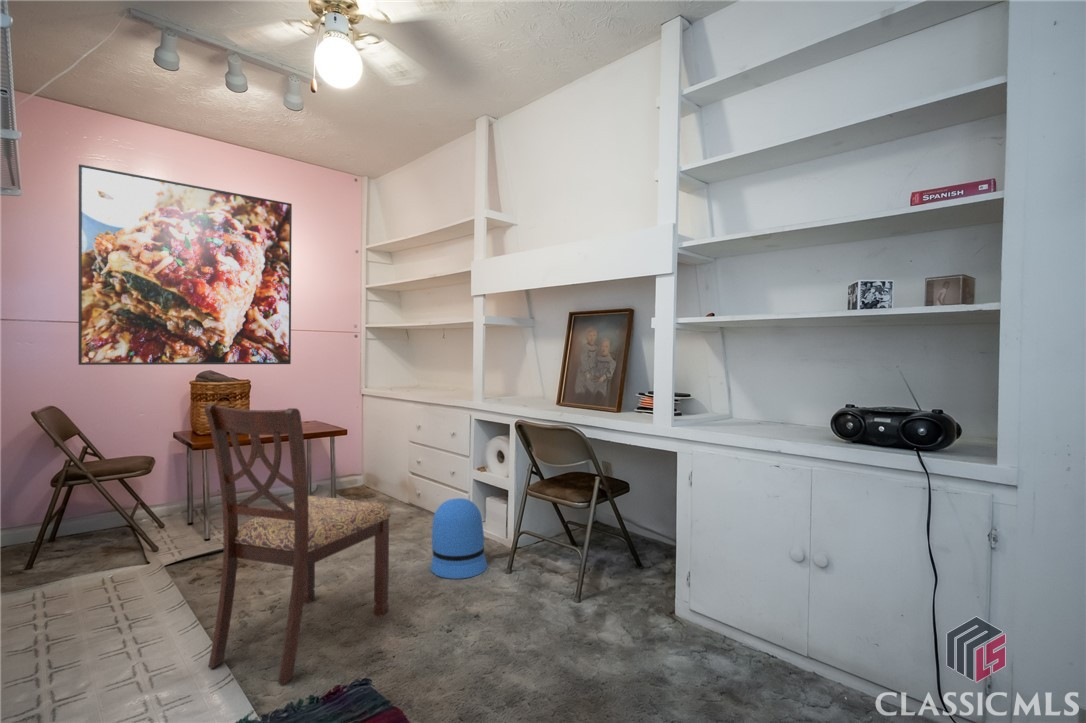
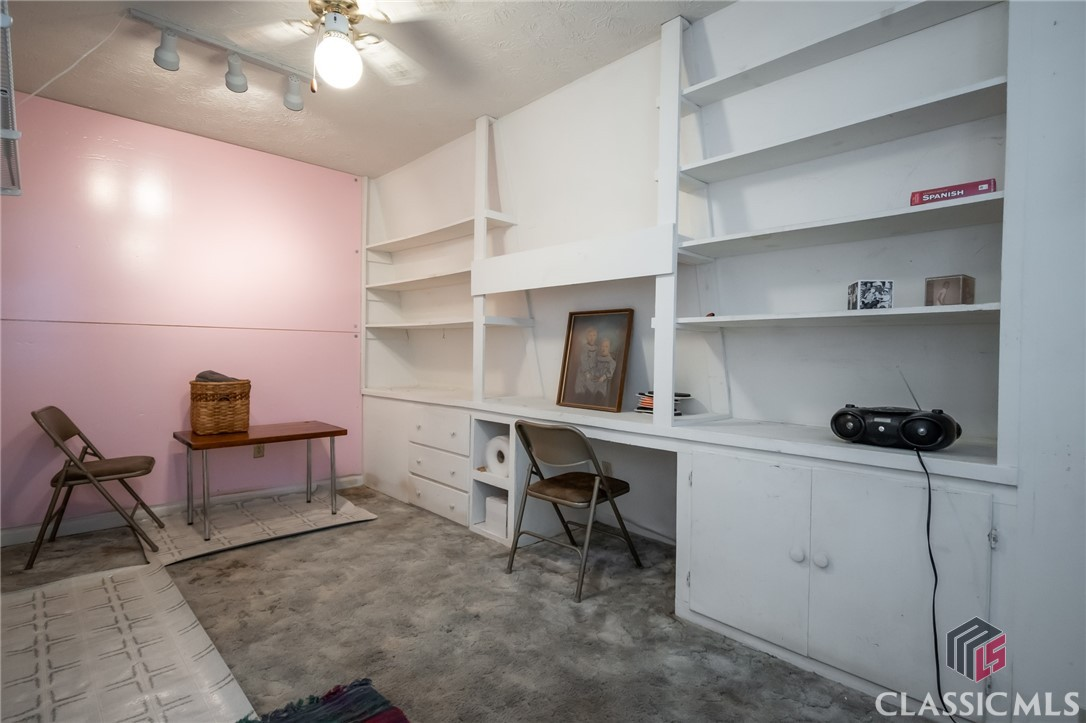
- chair (304, 517)
- sun visor (458, 532)
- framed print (196, 275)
